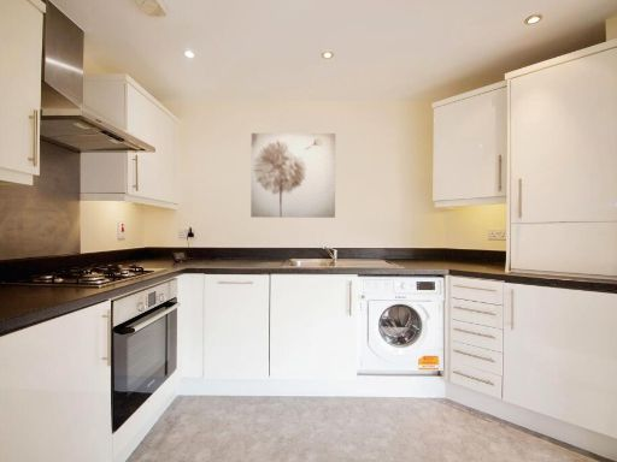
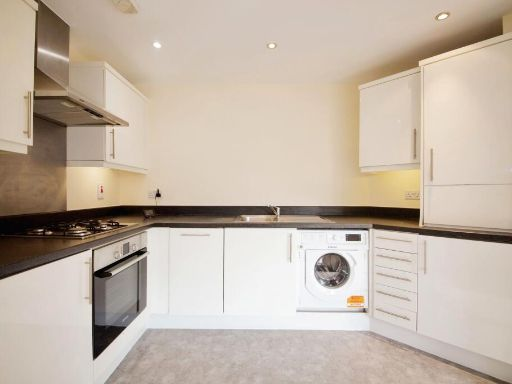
- wall art (293, 174)
